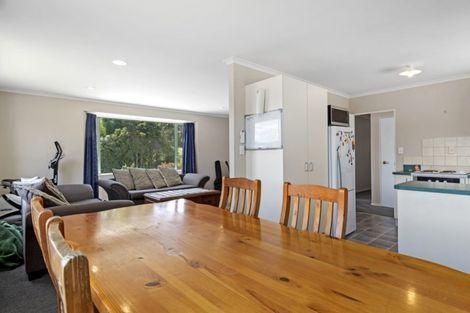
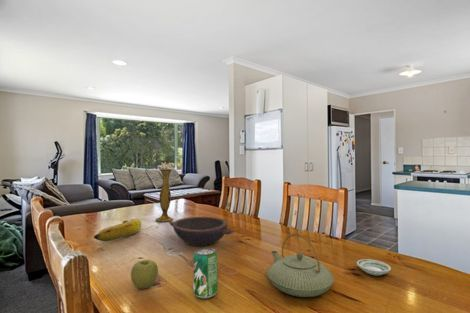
+ beverage can (205, 272)
+ apple (144, 274)
+ banana (116, 227)
+ vase (164, 194)
+ saucer (373, 268)
+ teapot (296, 259)
+ bowl (200, 231)
